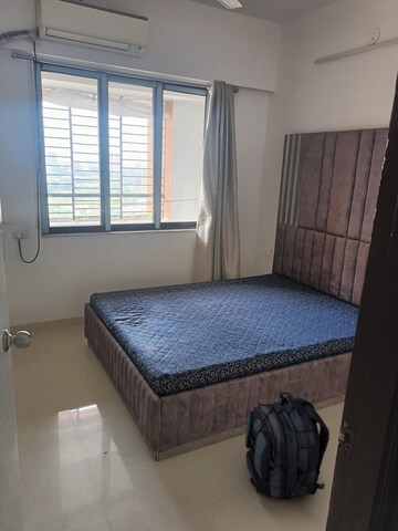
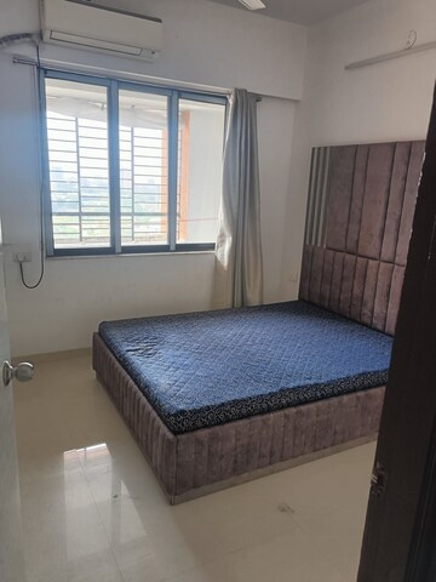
- backpack (285, 436)
